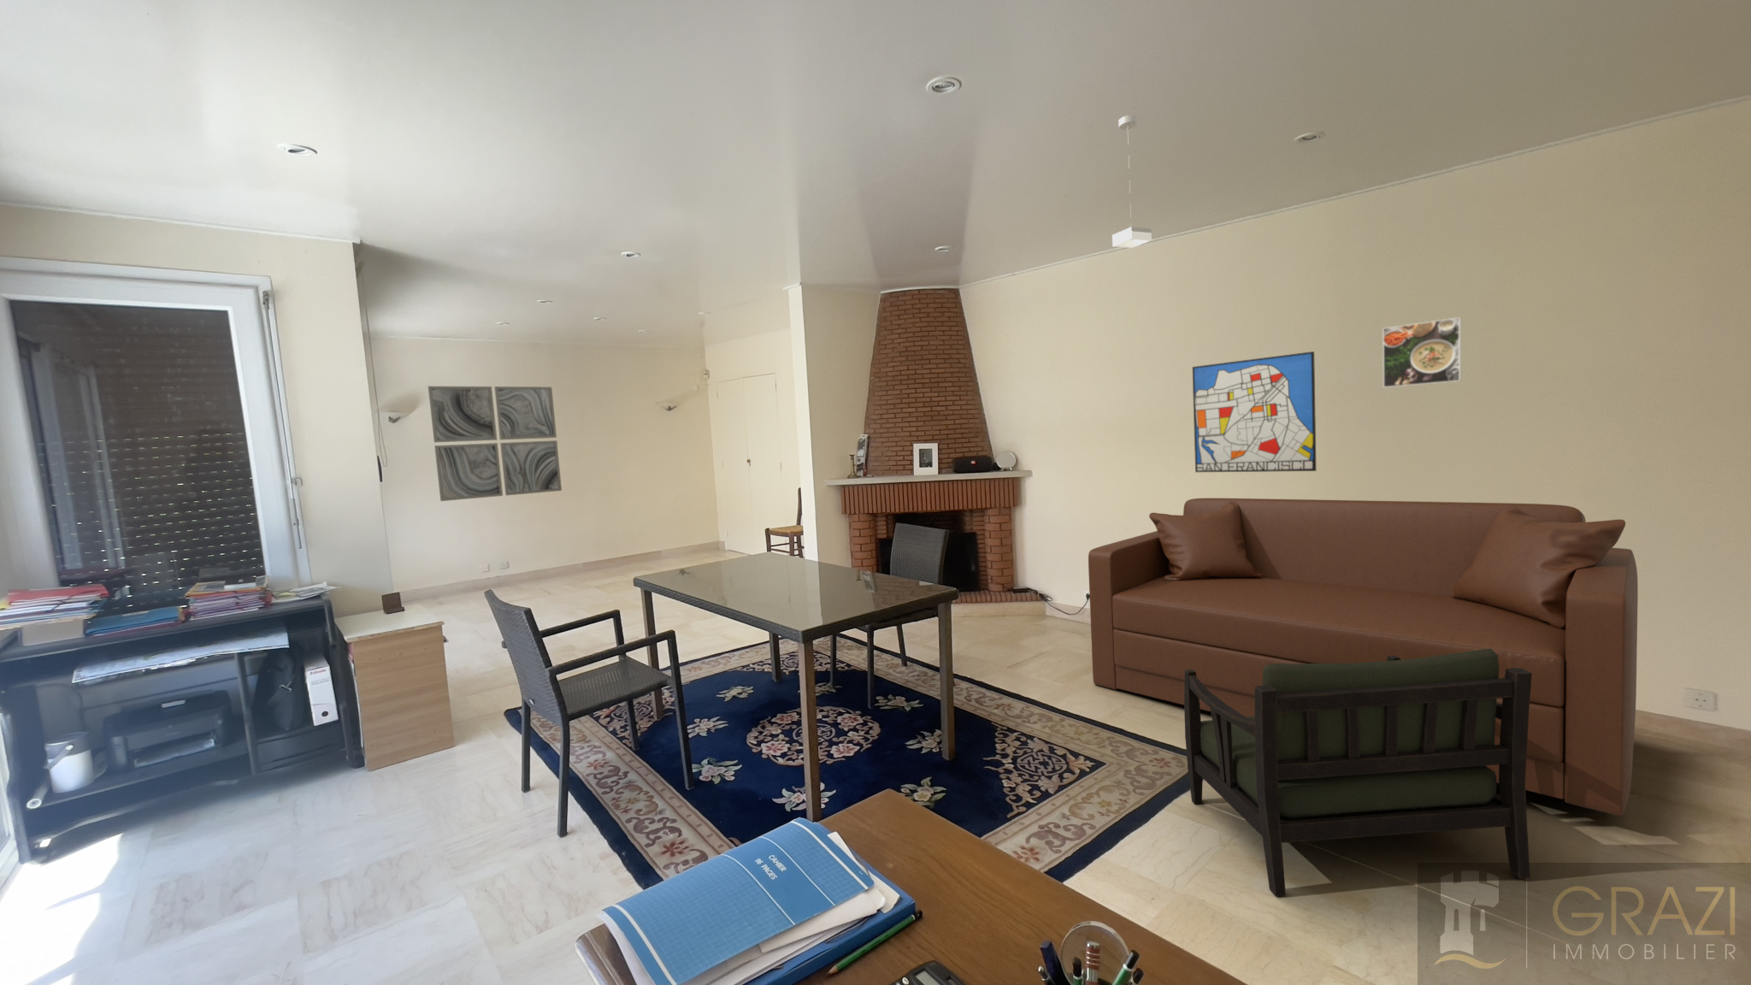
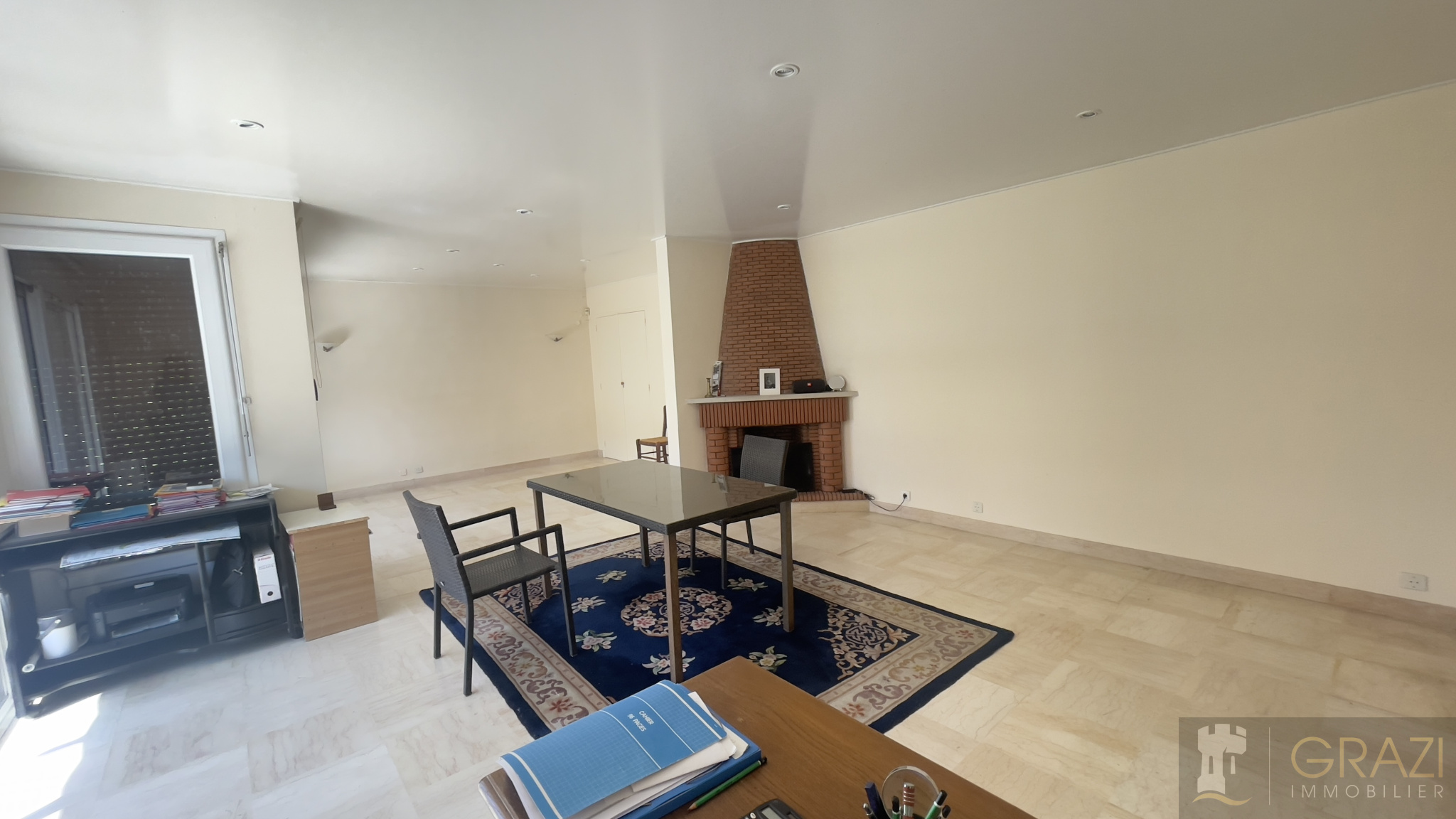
- wall art (1250, 416)
- sofa (1328, 607)
- armchair (1336, 736)
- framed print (1420, 354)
- pendant lamp (1129, 182)
- wall art (497, 443)
